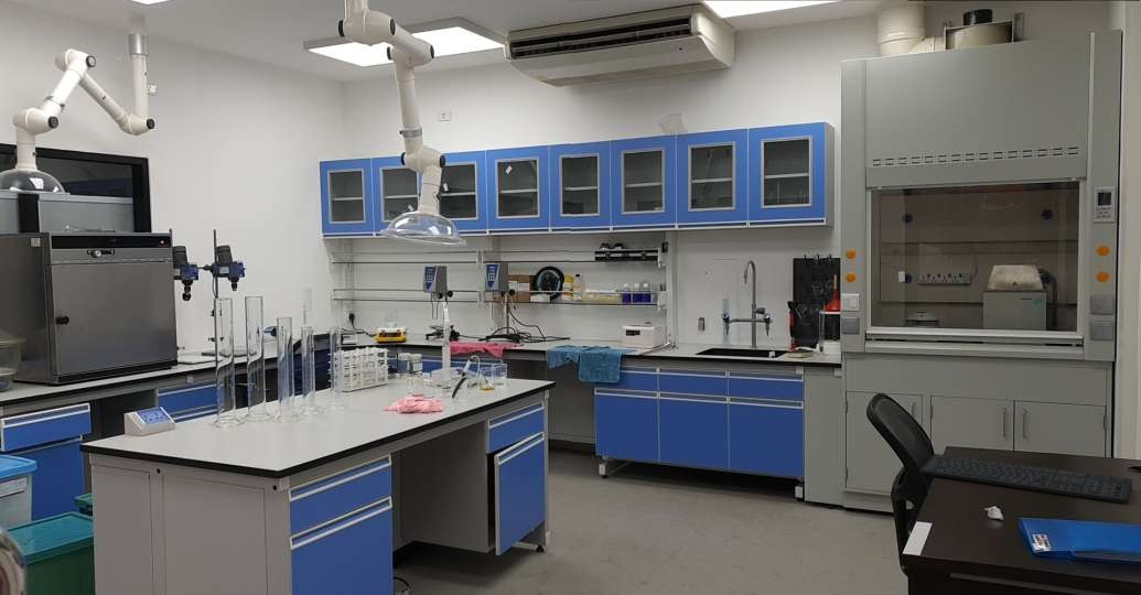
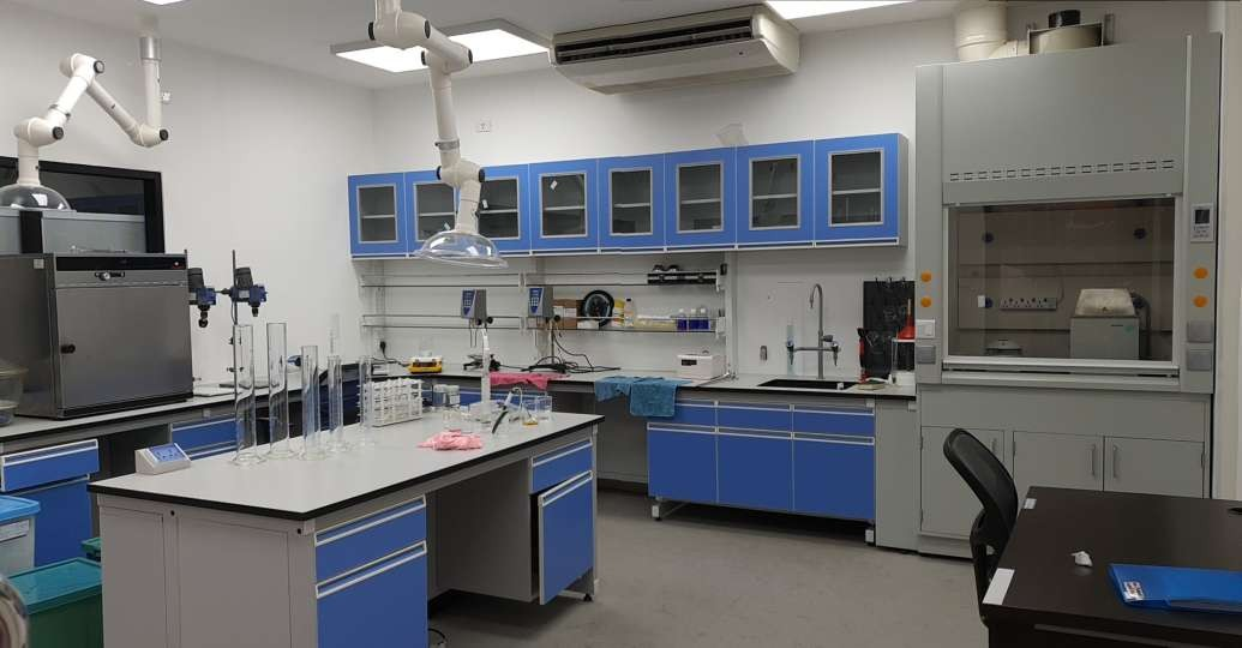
- keyboard (1021, 476)
